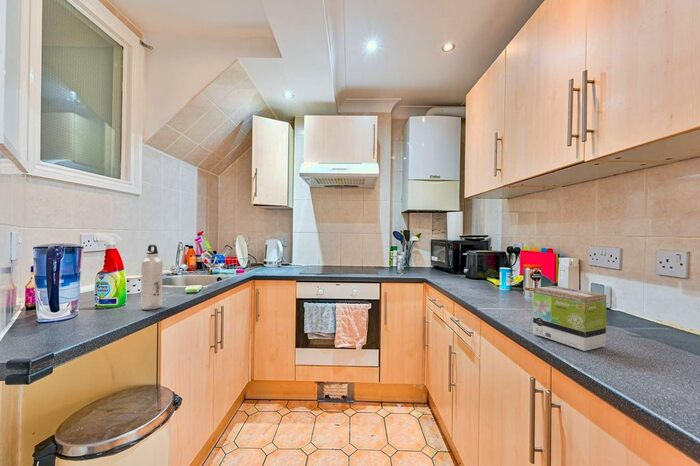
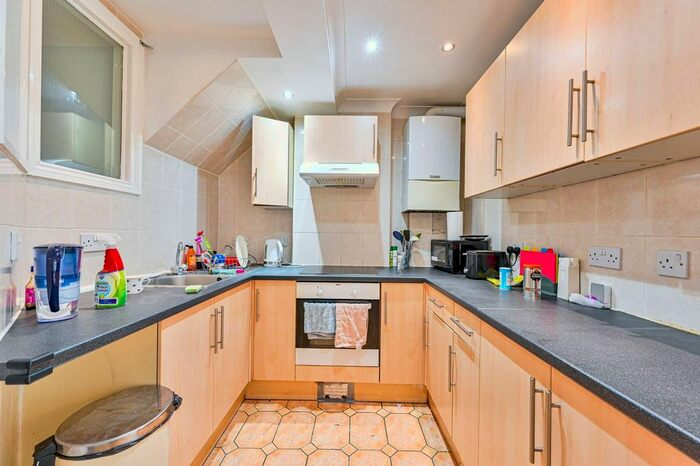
- water bottle (152, 276)
- tea box (567, 315)
